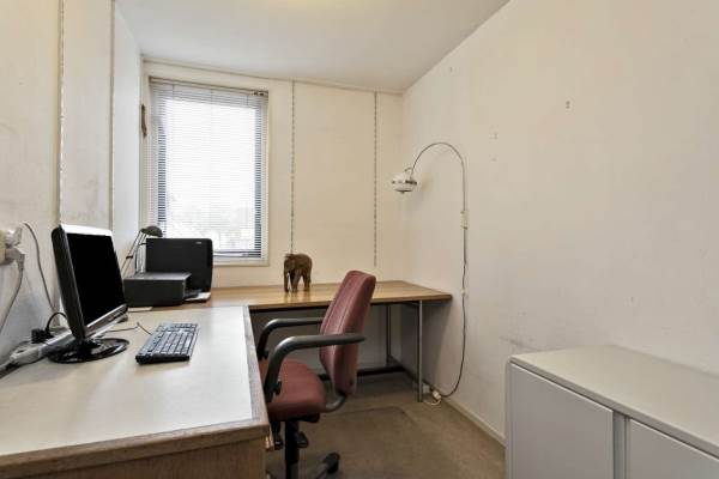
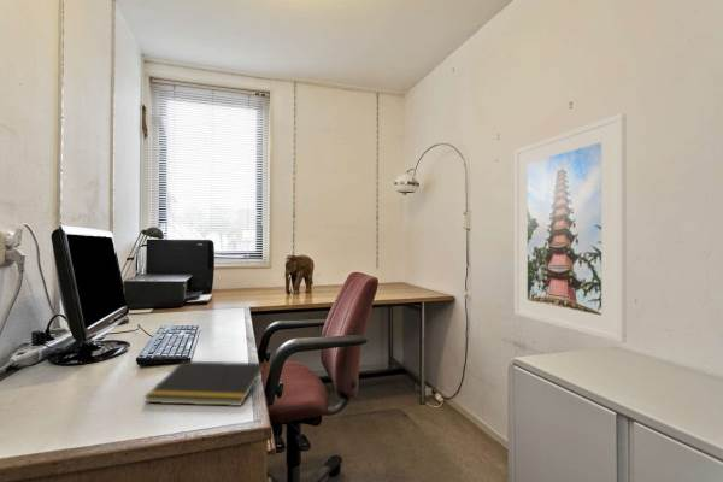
+ notepad (208, 381)
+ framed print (560, 230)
